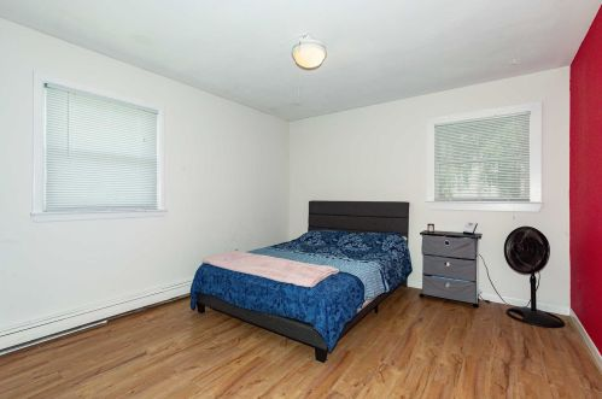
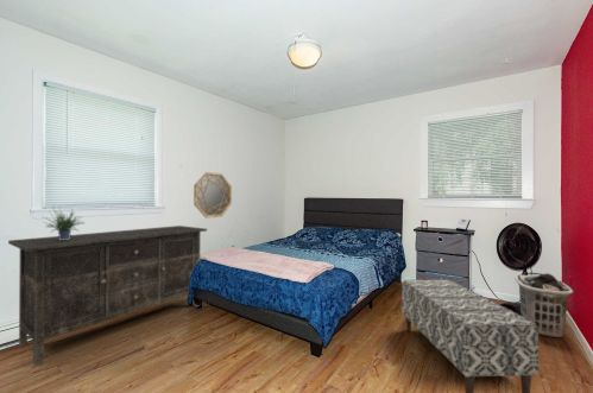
+ potted plant (62, 221)
+ clothes hamper (541, 300)
+ home mirror (214, 195)
+ bench (455, 327)
+ sideboard (124, 278)
